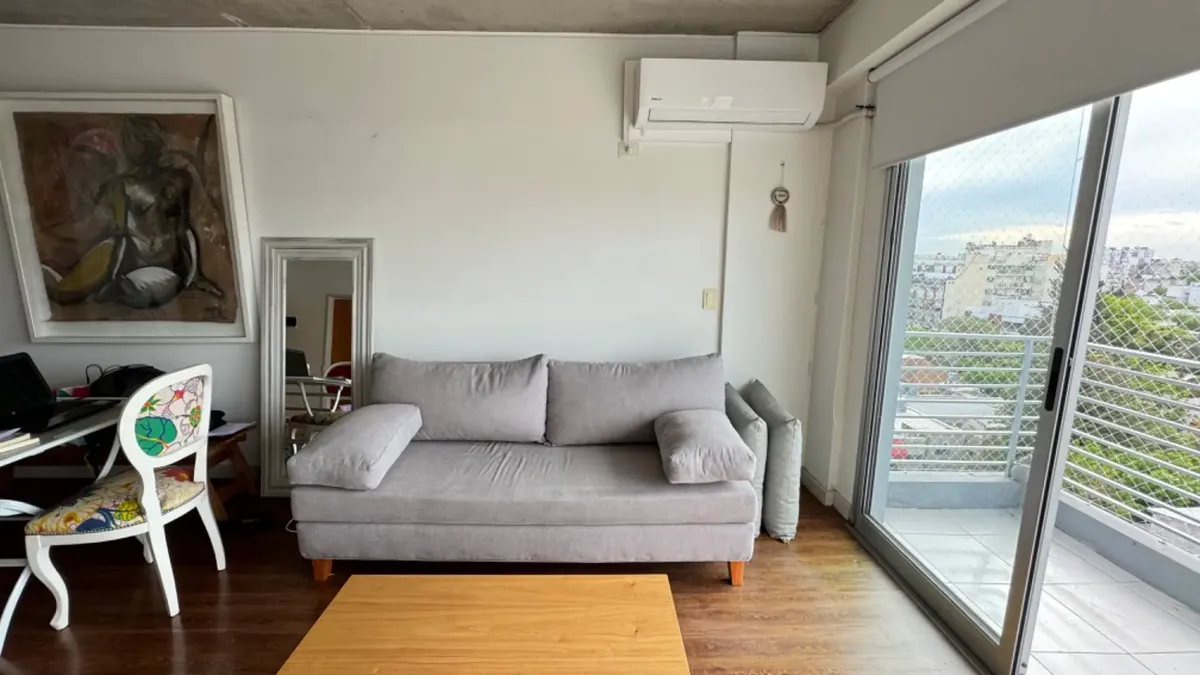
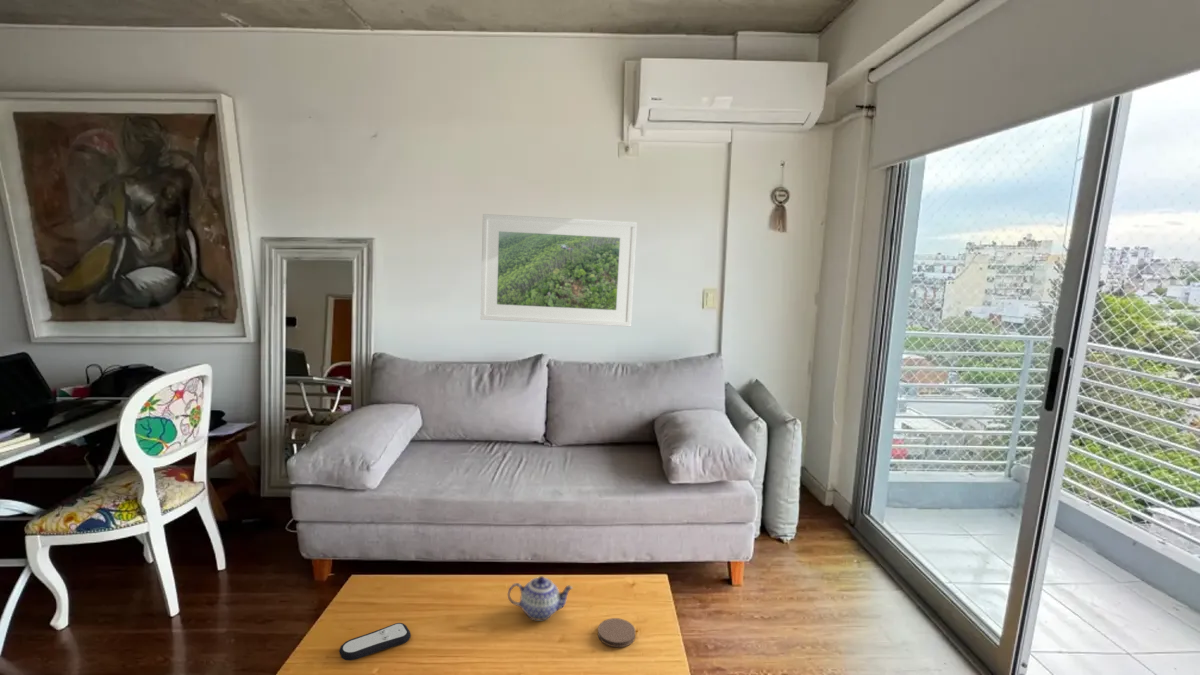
+ teapot (540, 595)
+ coaster (616, 632)
+ remote control (375, 641)
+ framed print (558, 271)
